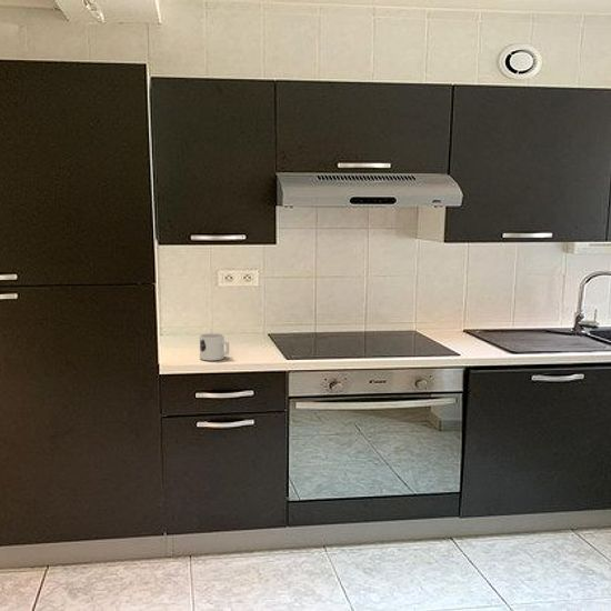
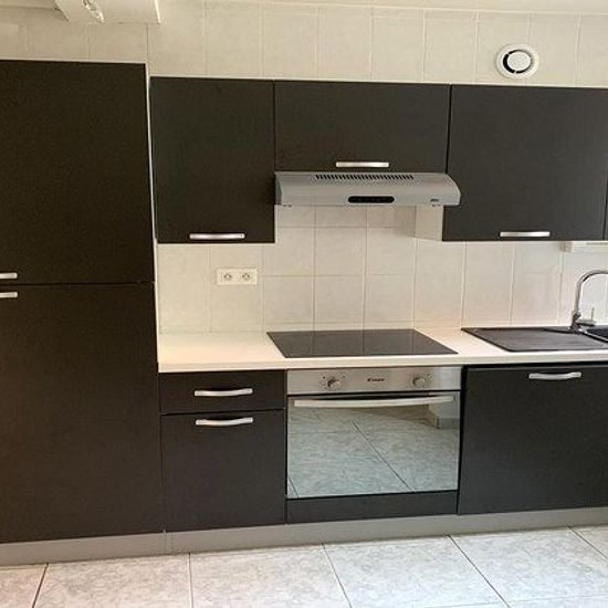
- mug (214, 347)
